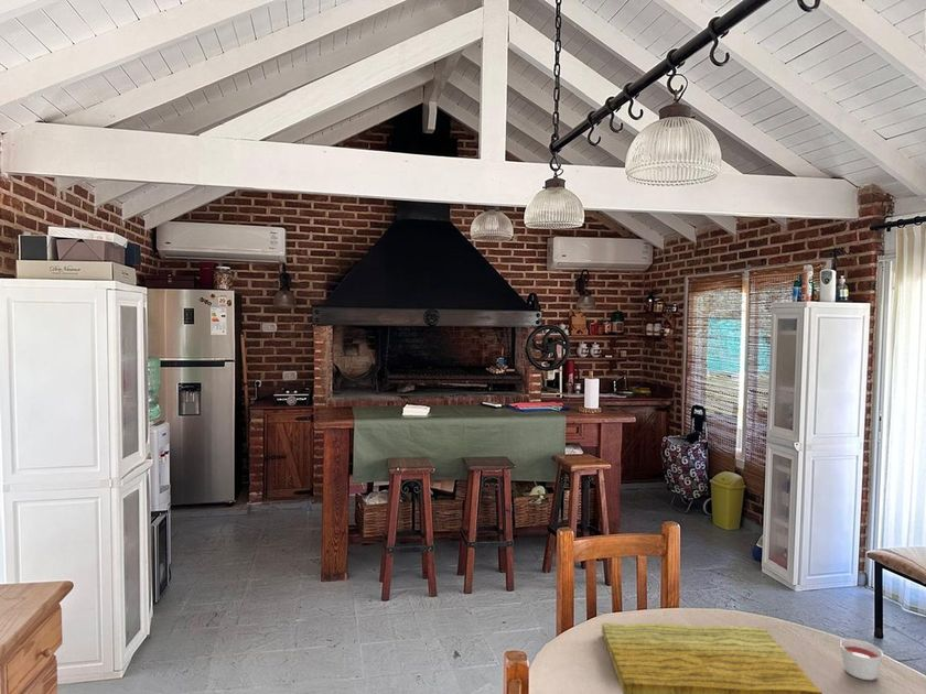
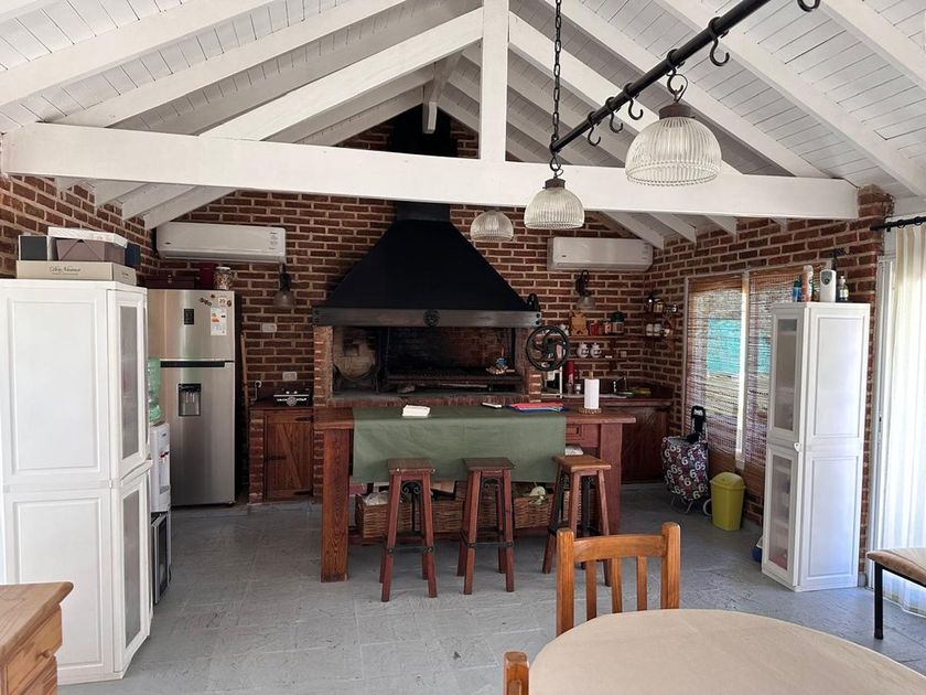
- cutting board (700, 657)
- candle (860, 660)
